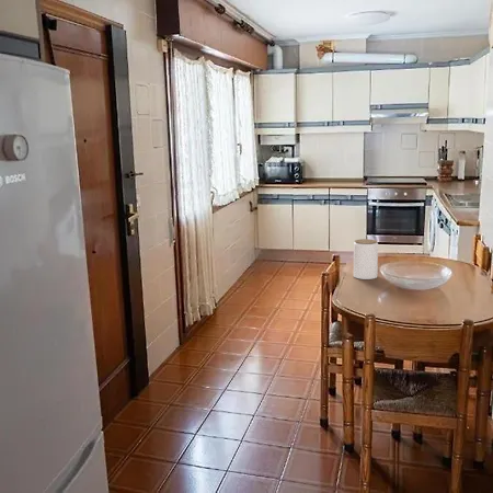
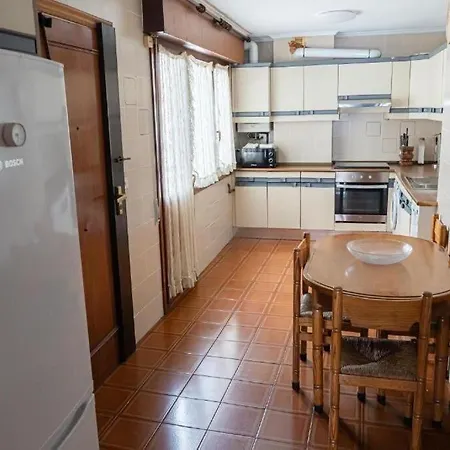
- jar (365, 259)
